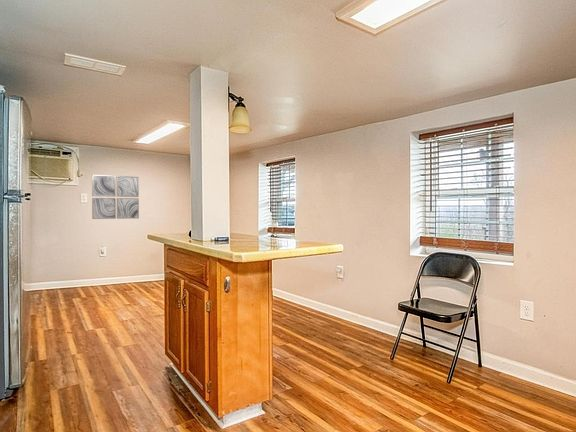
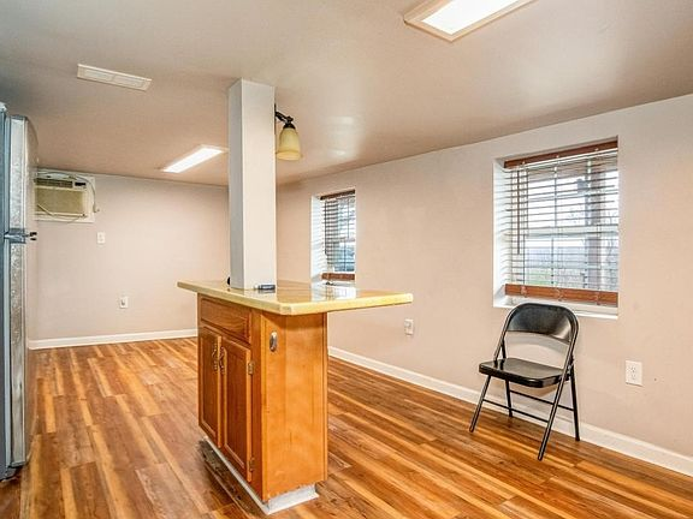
- wall art (115, 196)
